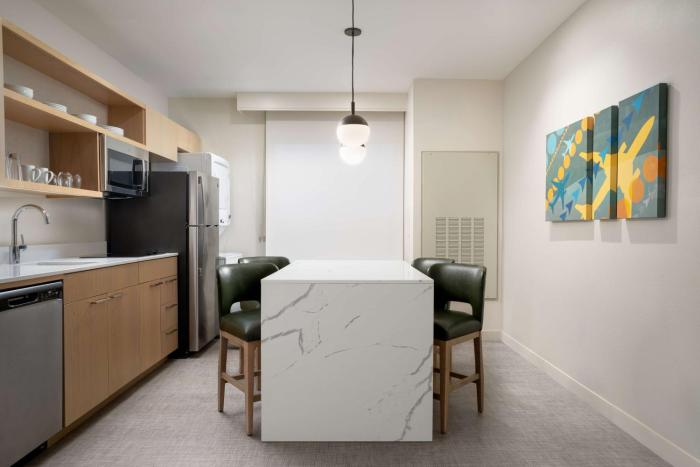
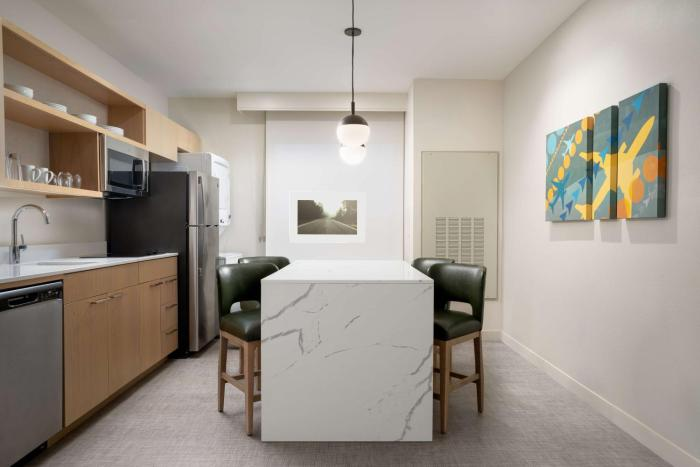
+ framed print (327, 217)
